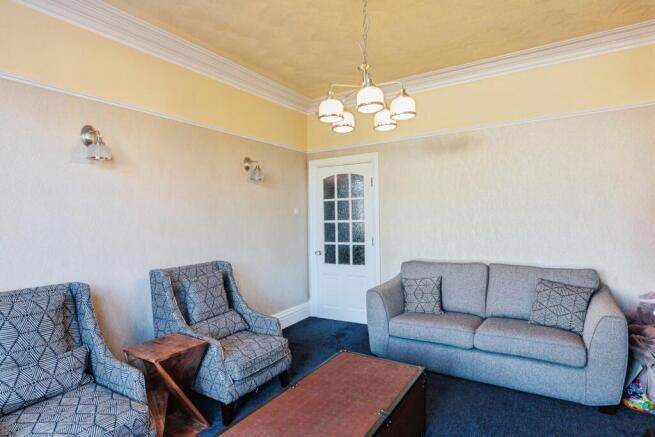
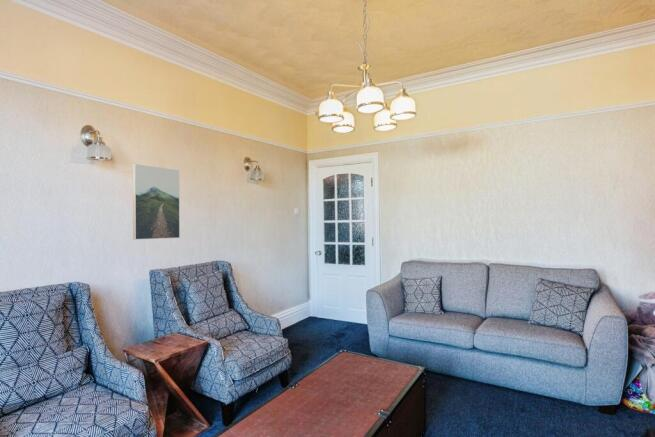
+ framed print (157, 203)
